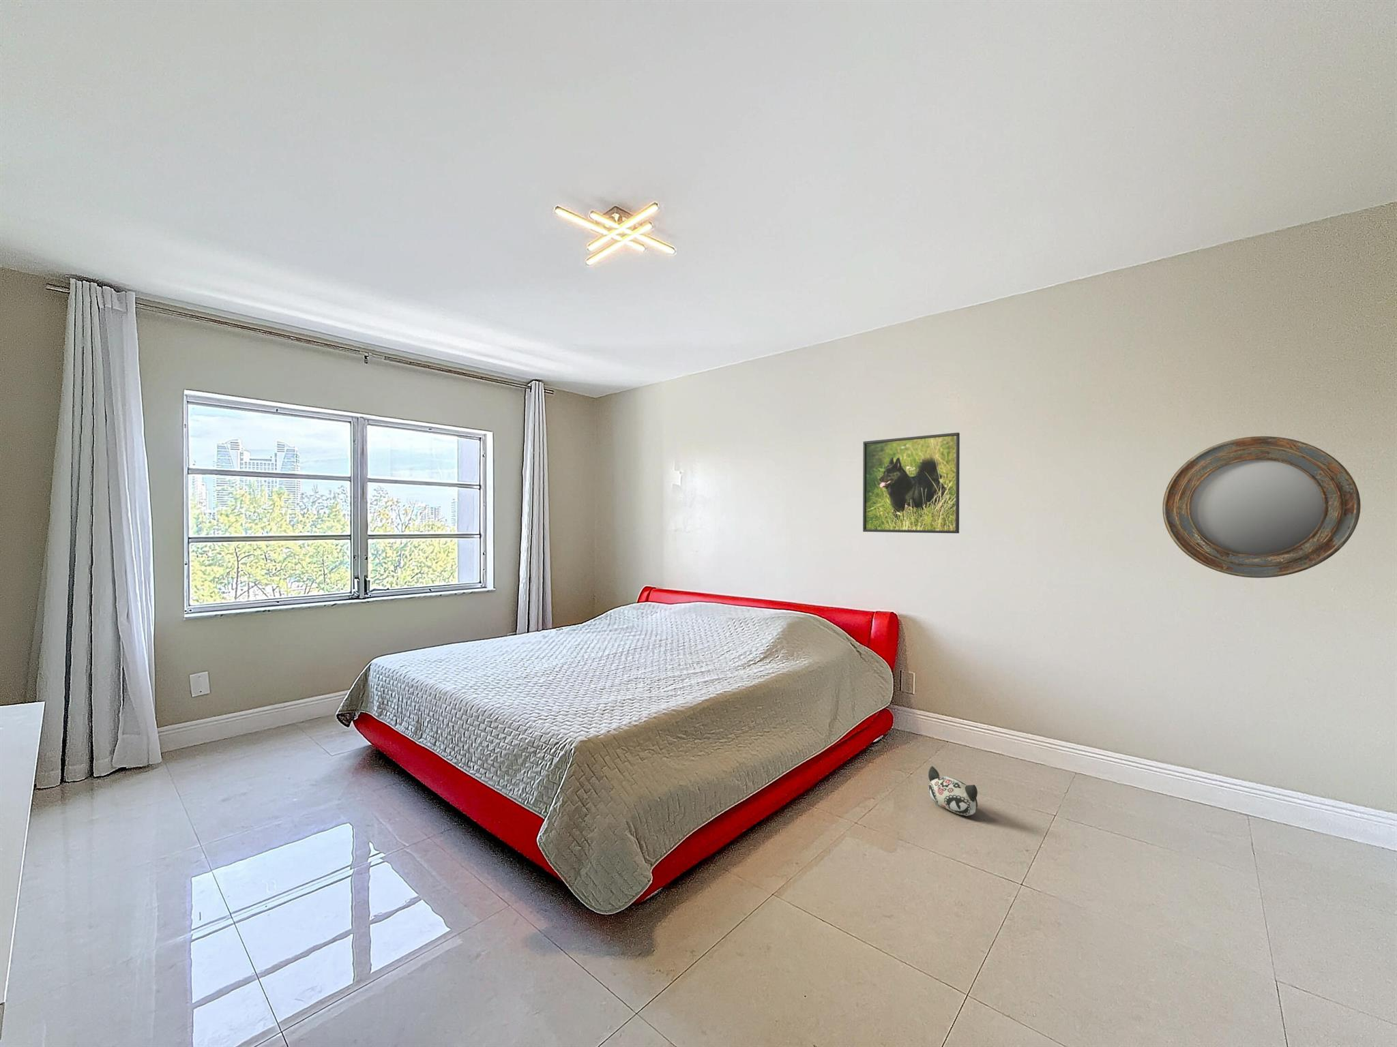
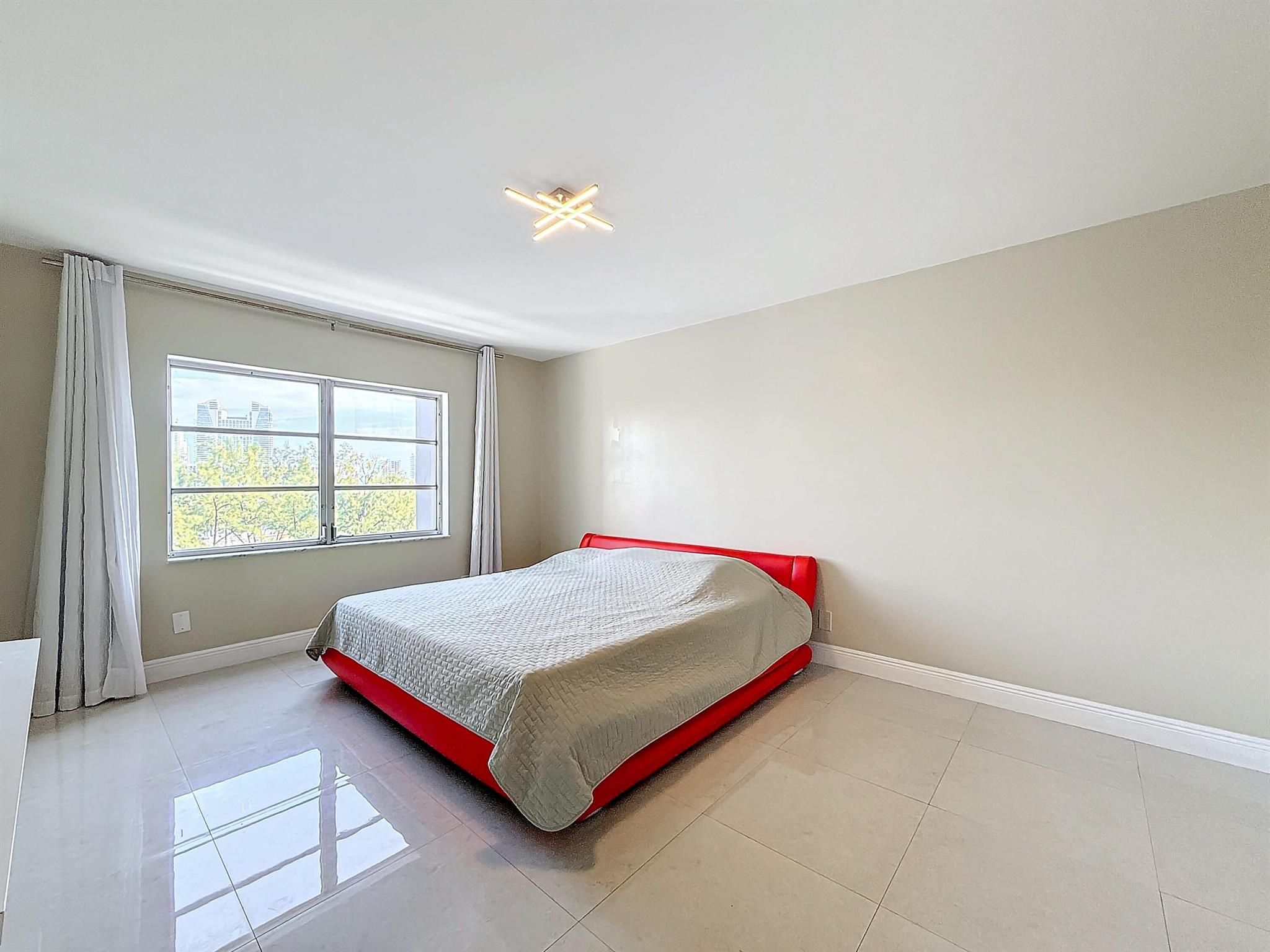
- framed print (909, 485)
- home mirror (1253, 507)
- plush toy (952, 792)
